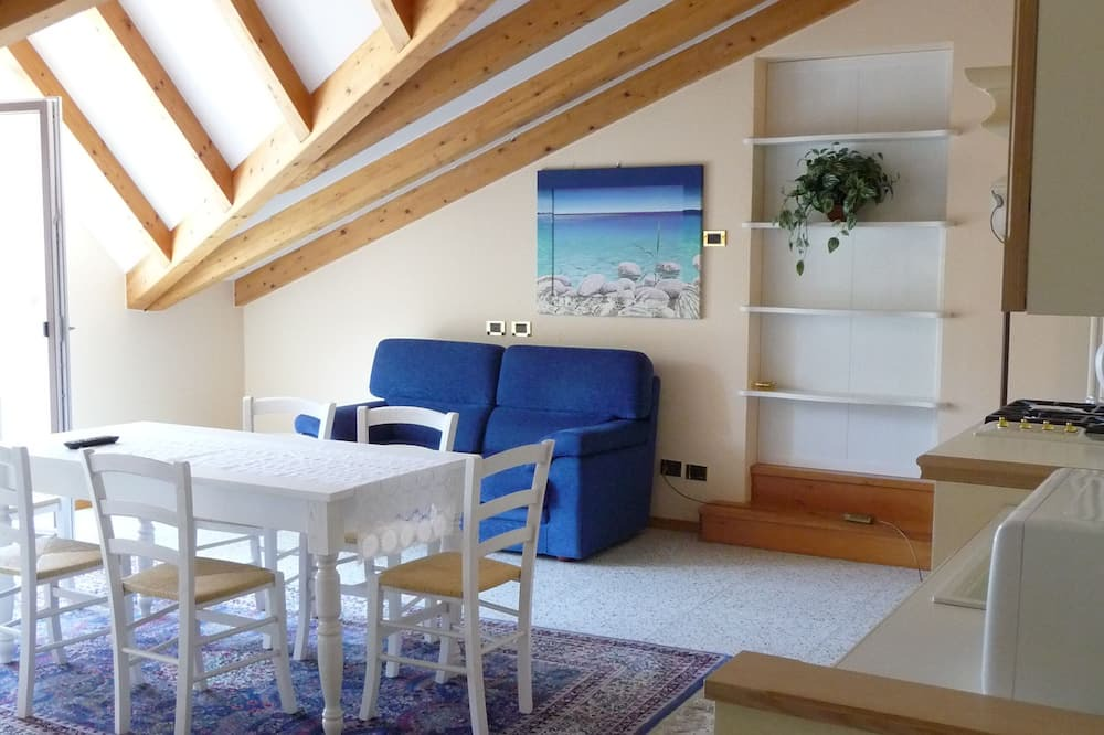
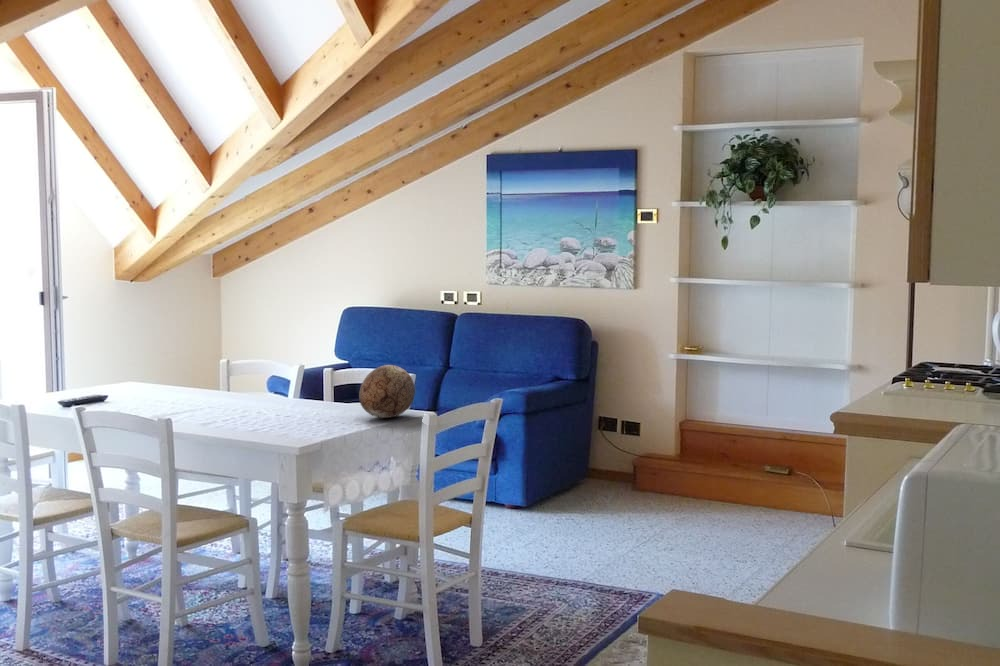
+ decorative egg (384, 391)
